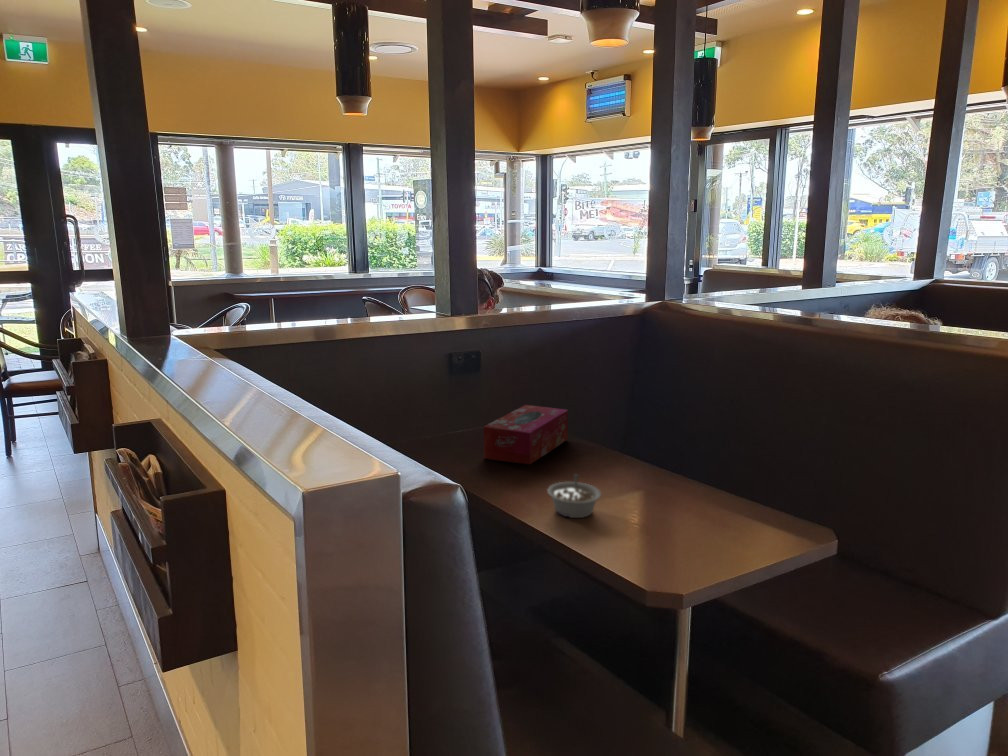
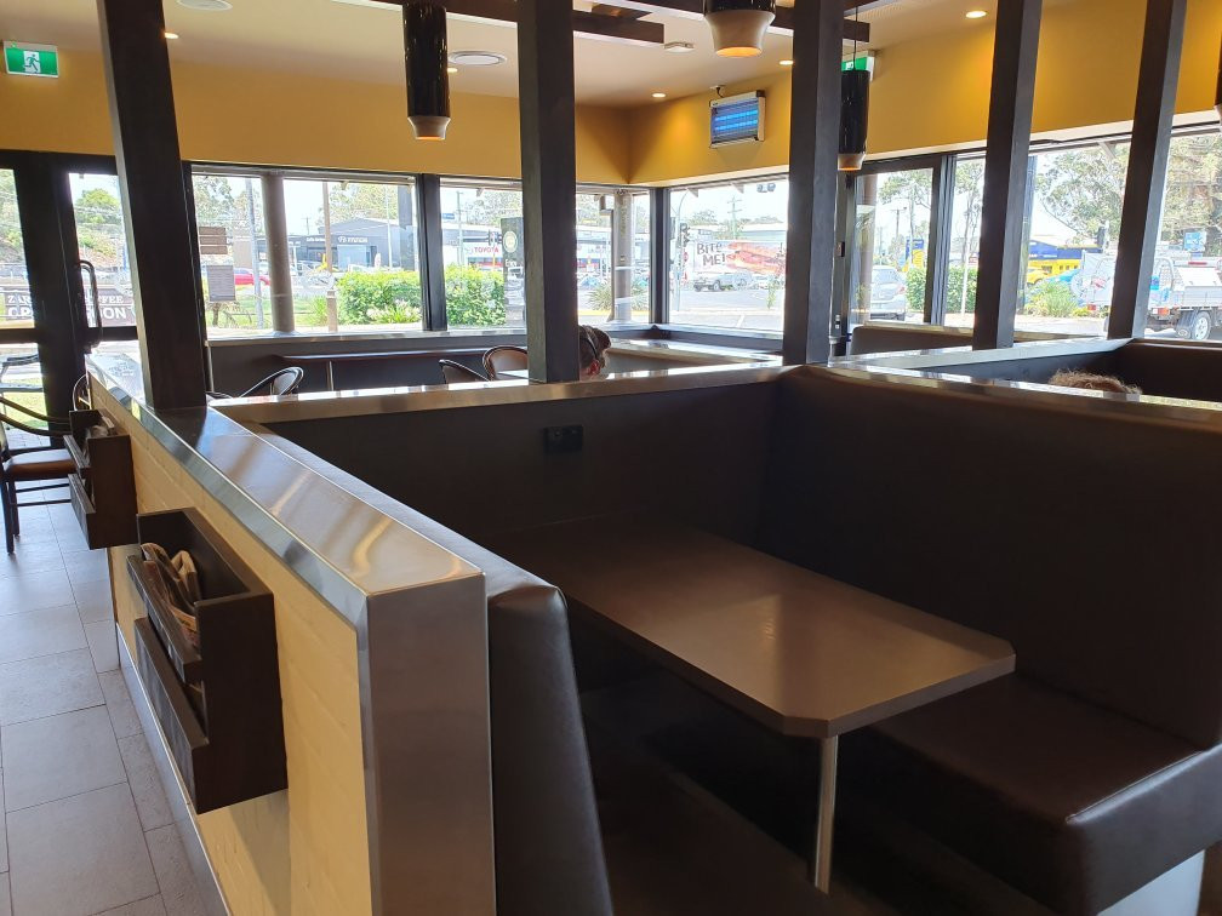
- legume (572, 498)
- tissue box (527, 433)
